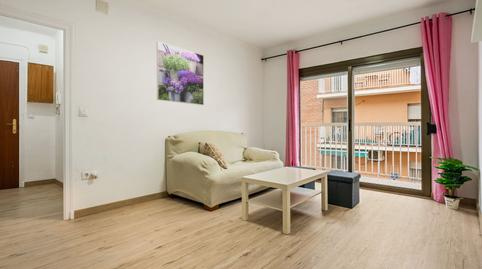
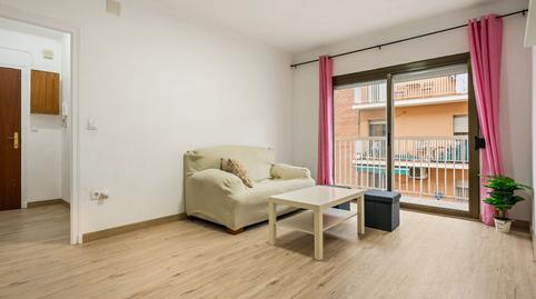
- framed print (182, 75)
